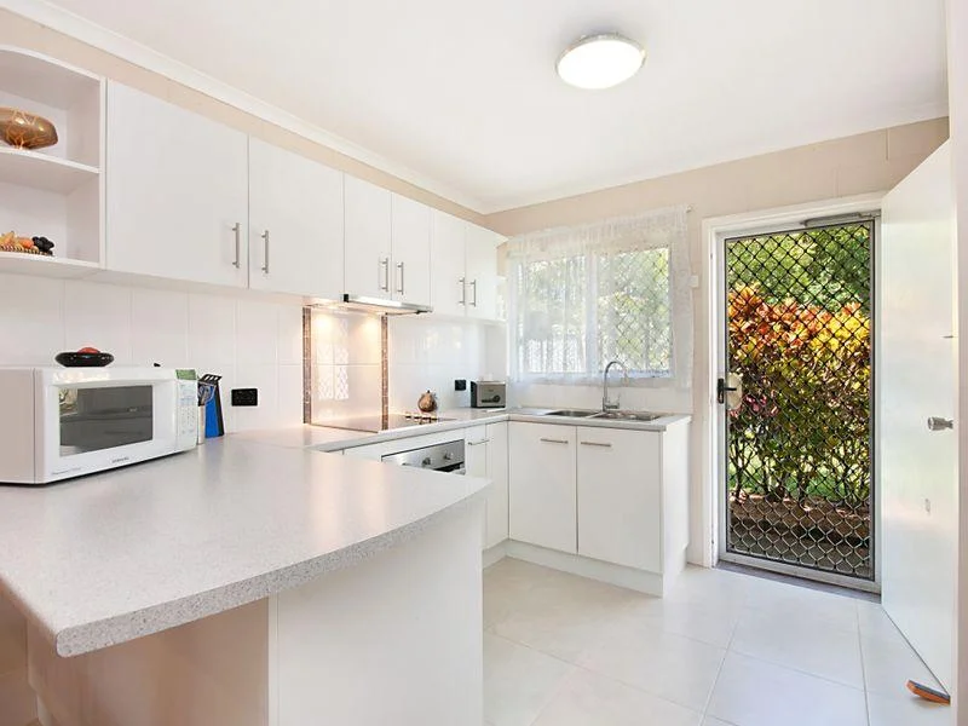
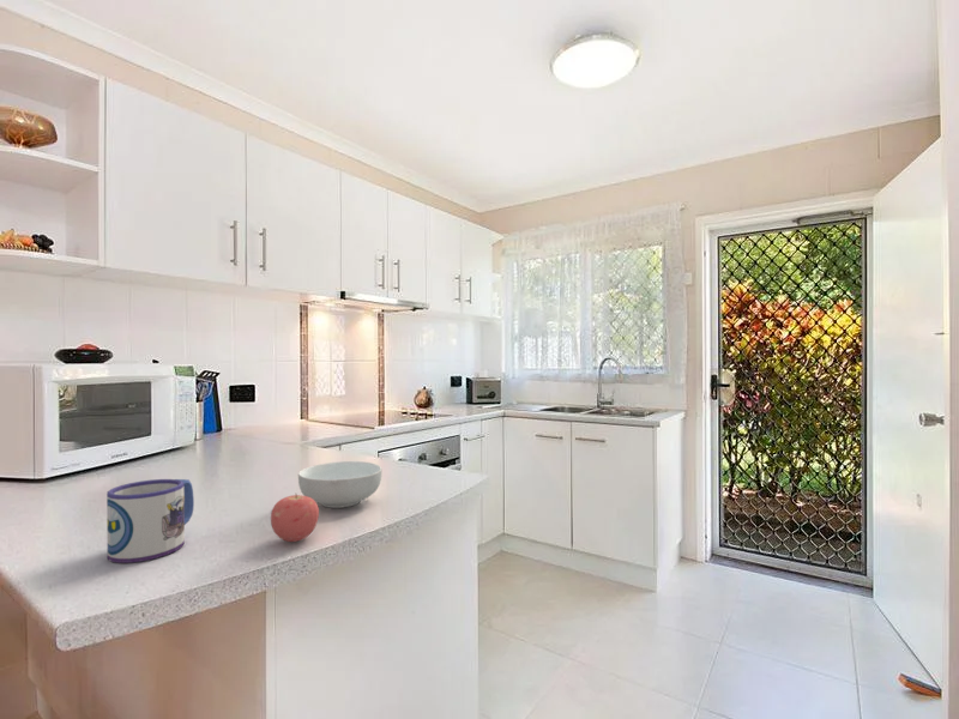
+ apple (295, 515)
+ cereal bowl (340, 485)
+ mug (157, 513)
